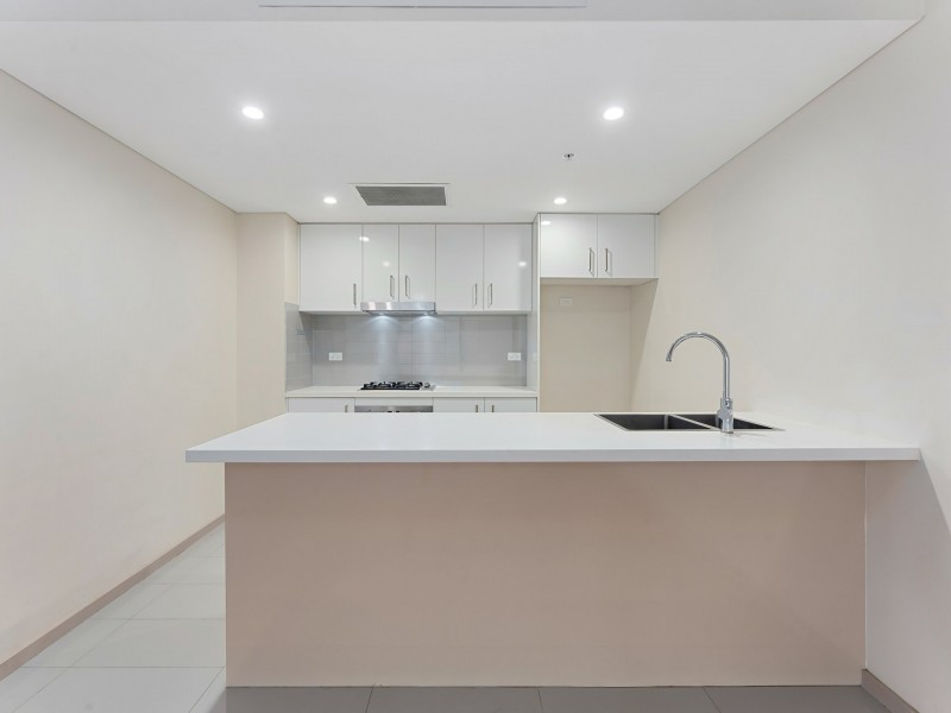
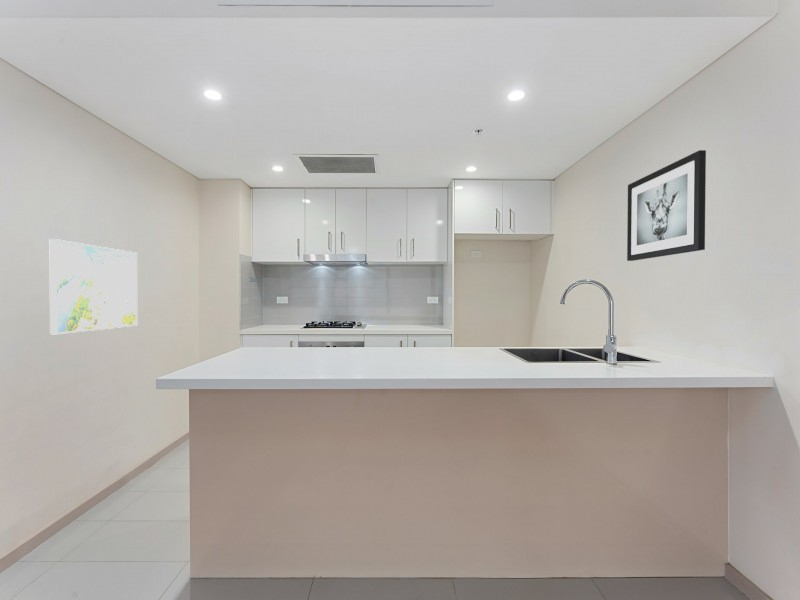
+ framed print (99, 288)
+ wall art (661, 213)
